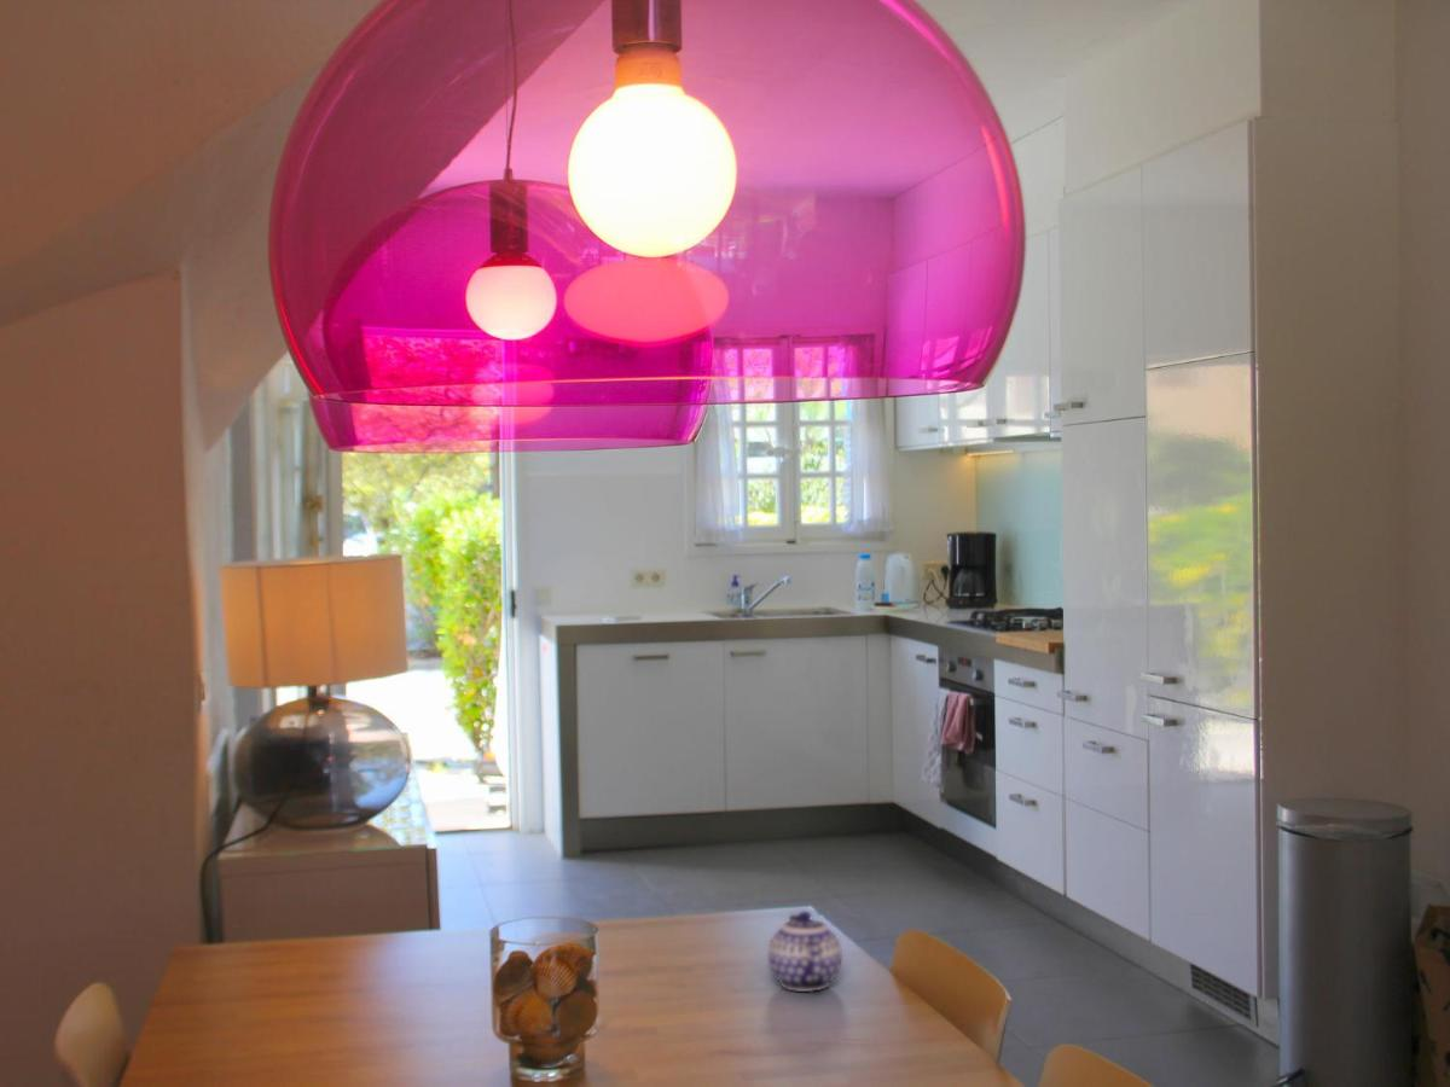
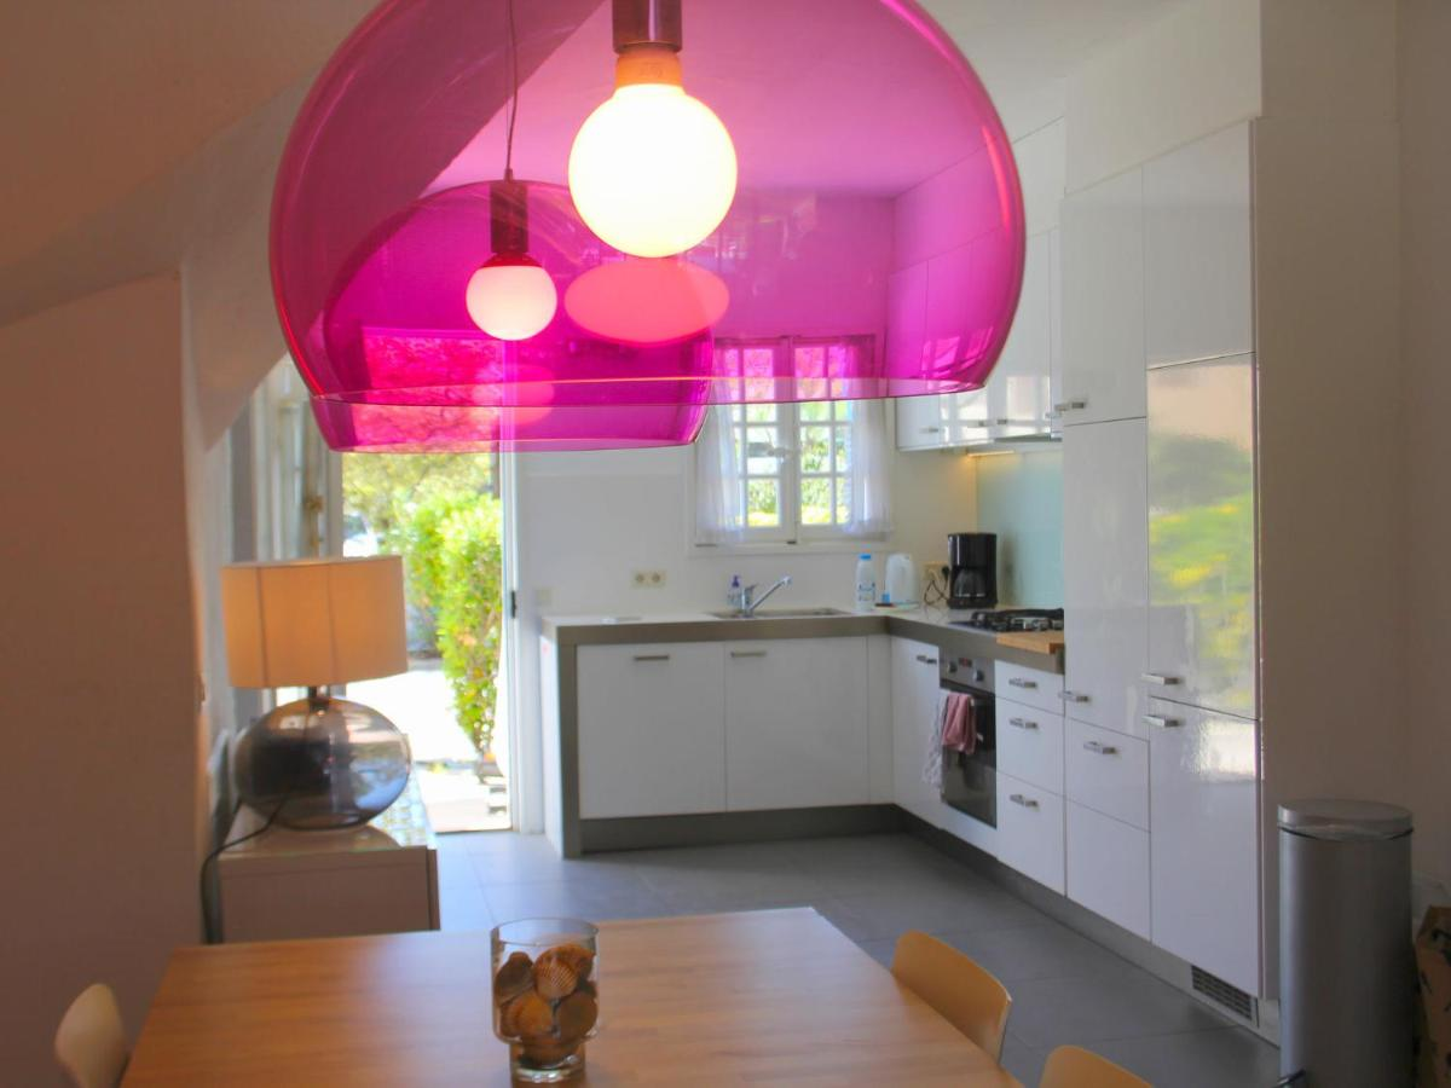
- teapot (804, 948)
